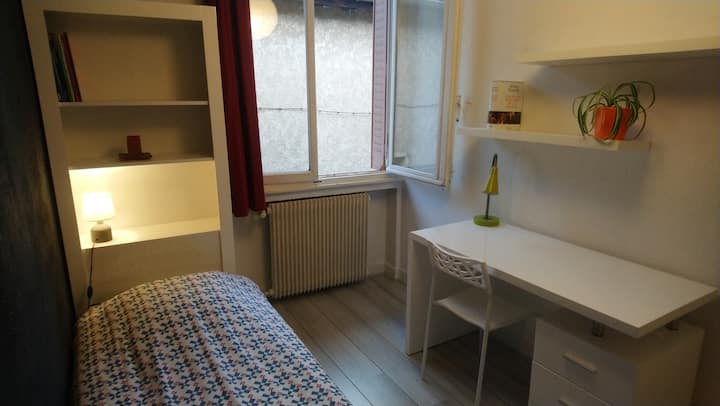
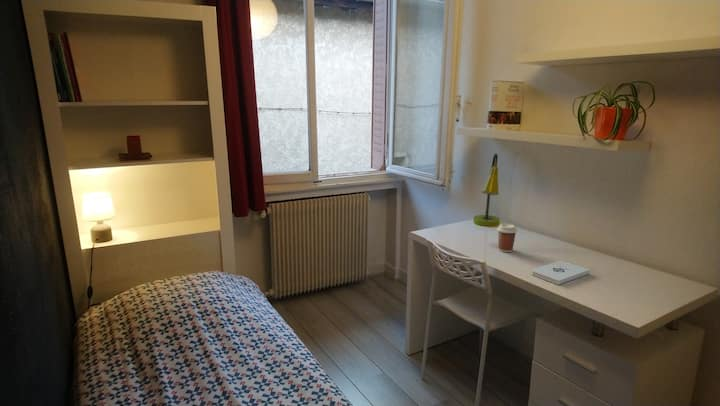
+ coffee cup (506, 237)
+ notepad (559, 271)
